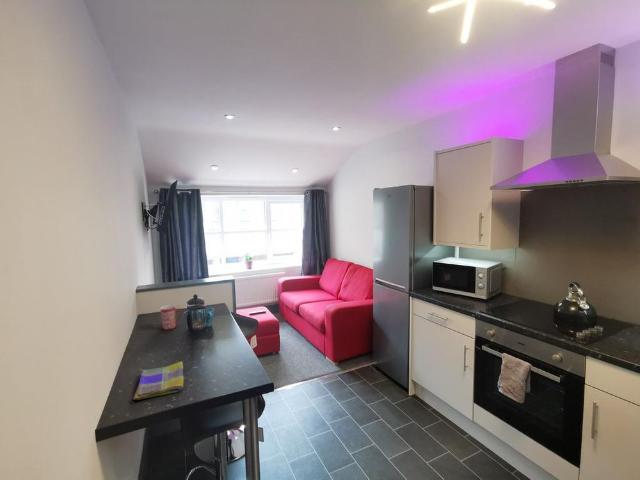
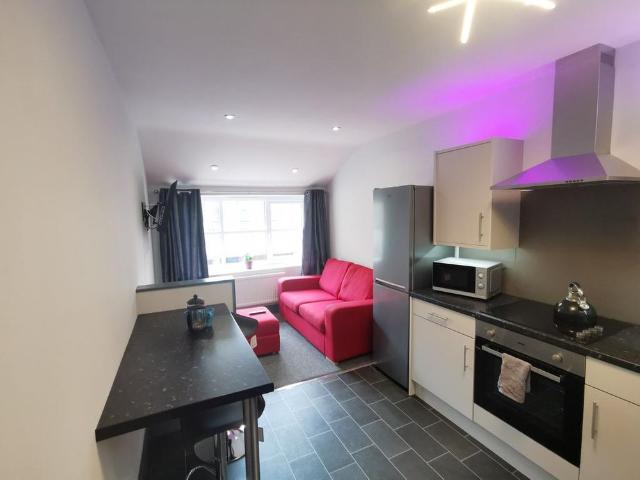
- mug (171, 316)
- dish towel (161, 379)
